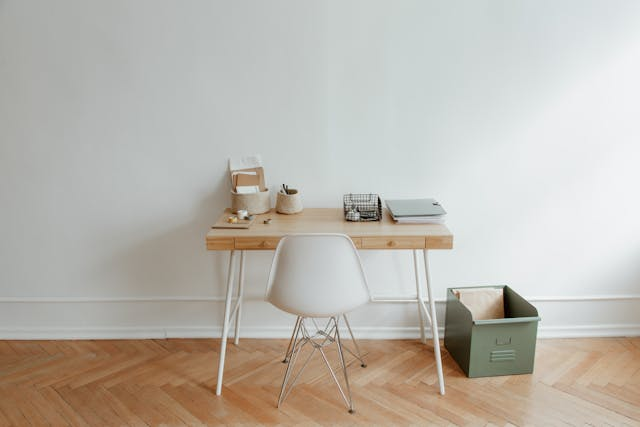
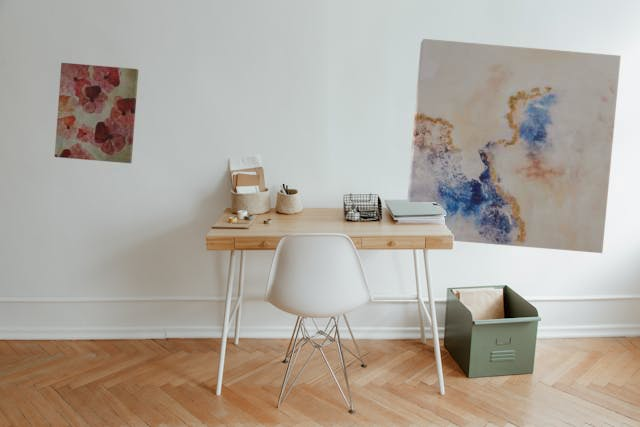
+ wall art (511, 147)
+ wall art (96, 113)
